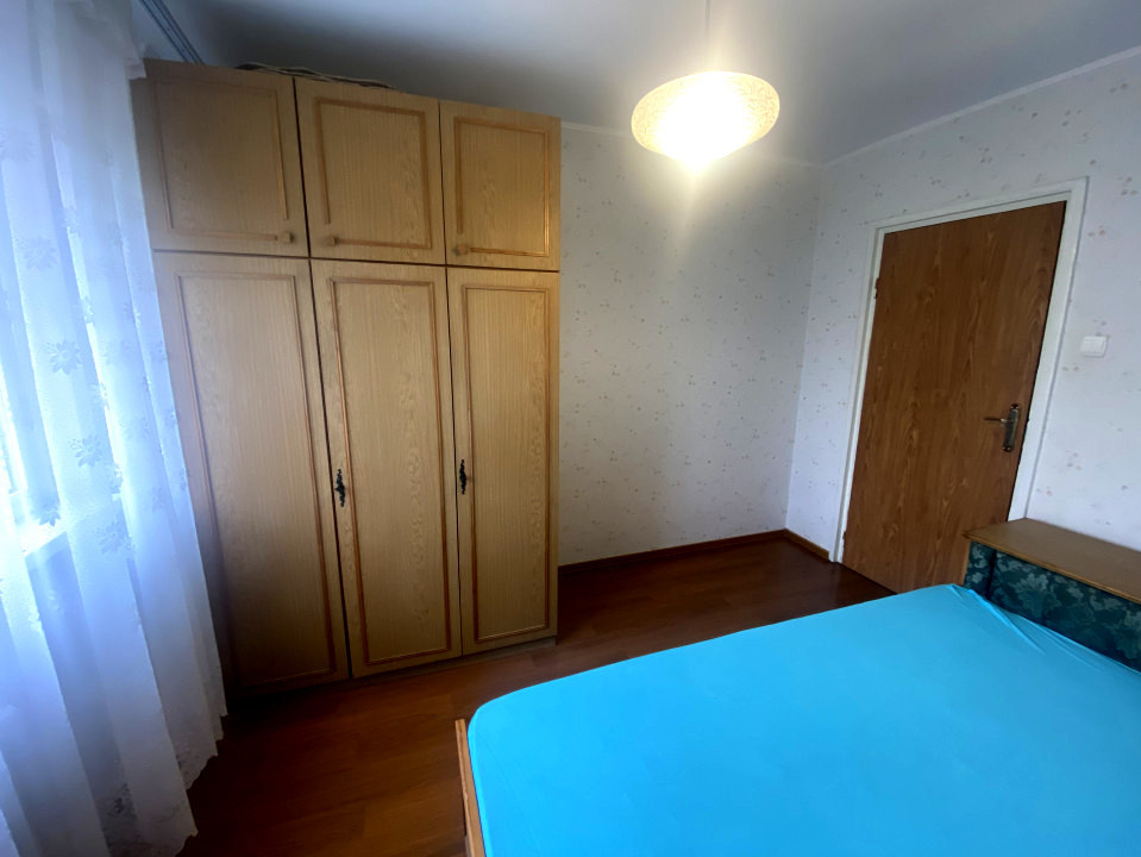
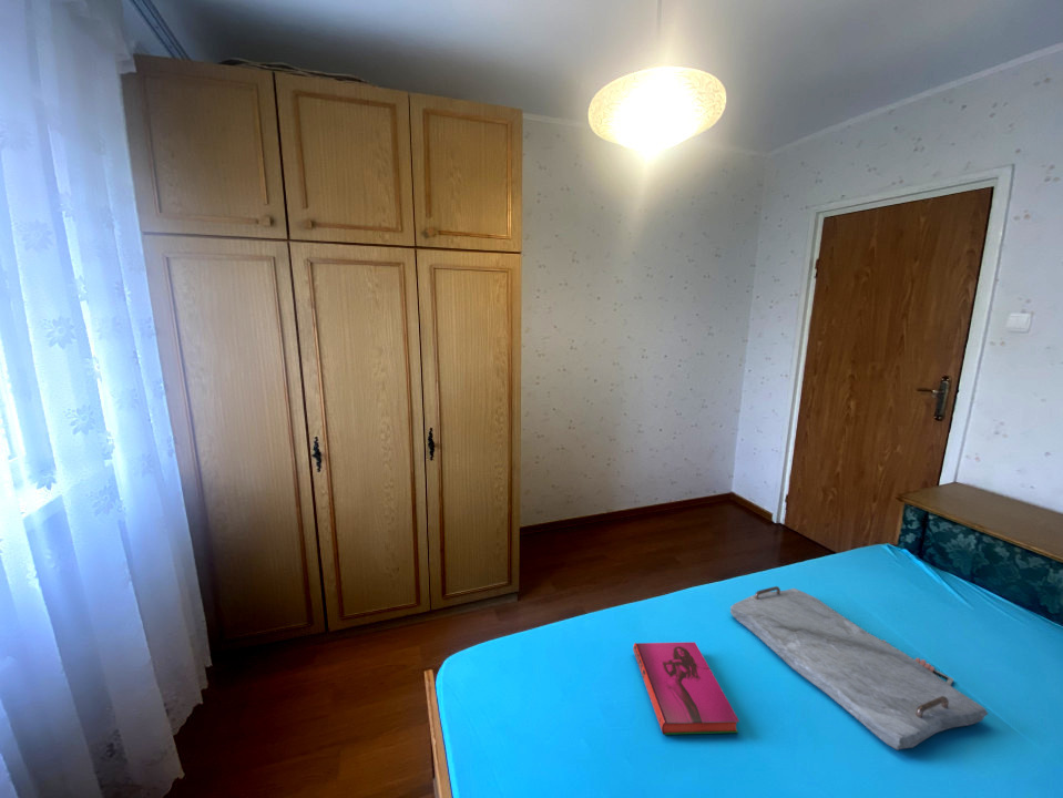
+ hardback book (679, 683)
+ serving tray (845, 645)
